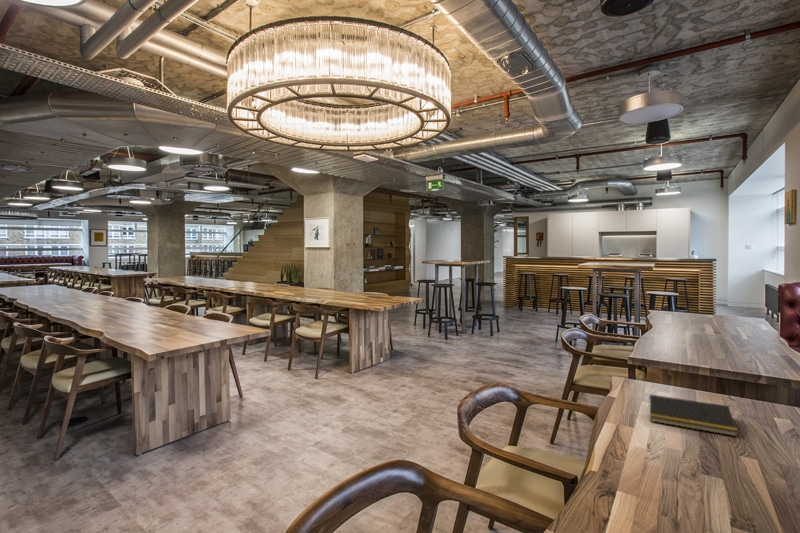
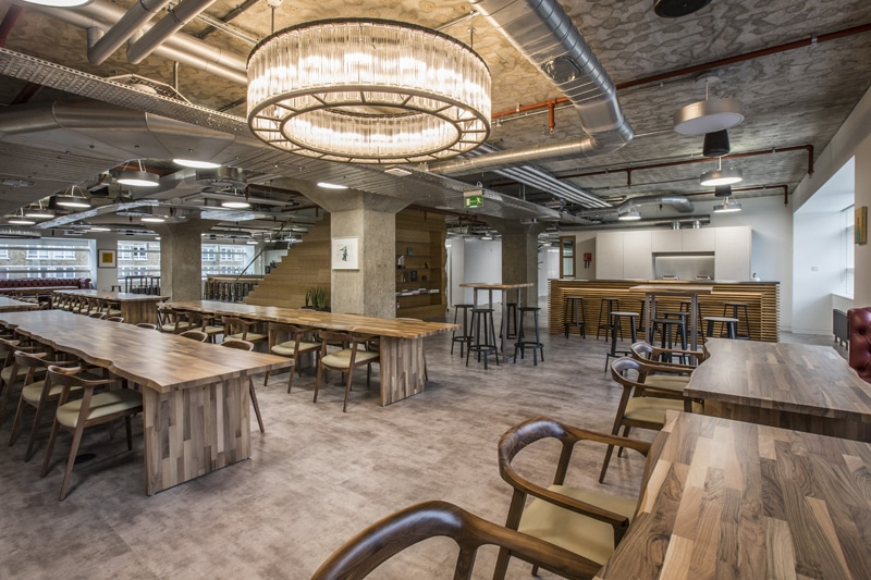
- notepad (689, 413)
